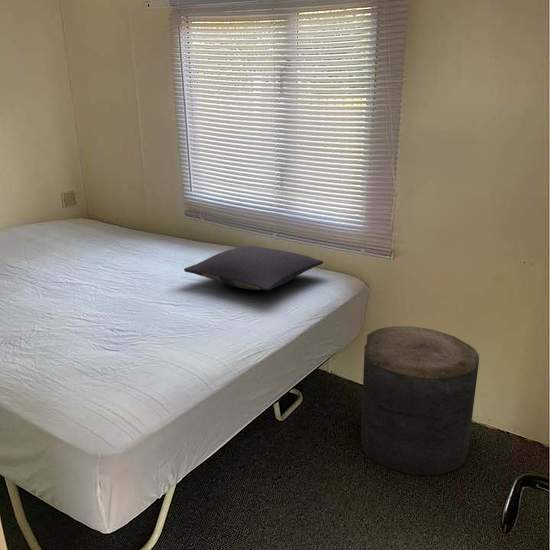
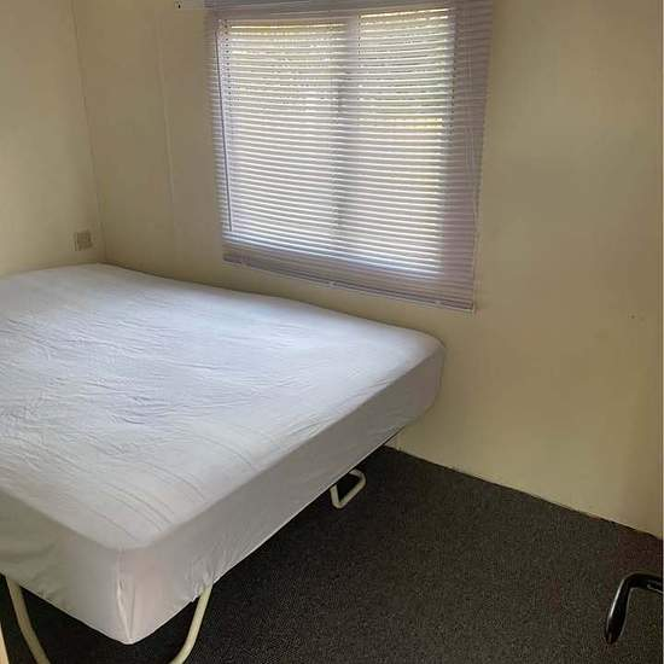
- stool (414, 396)
- pillow (255, 266)
